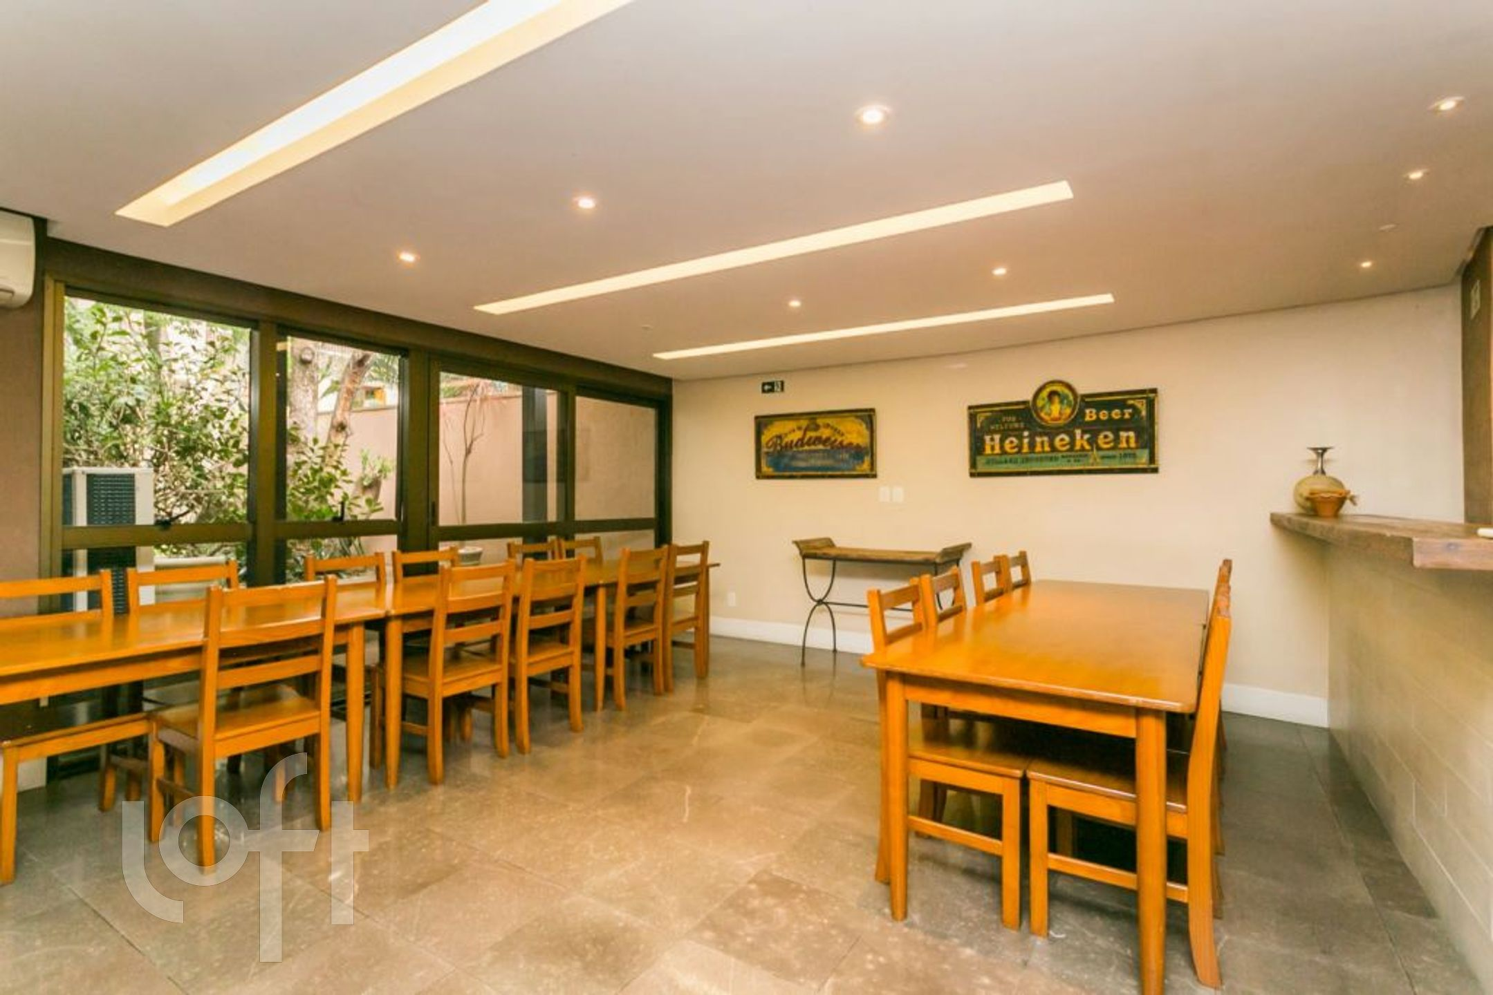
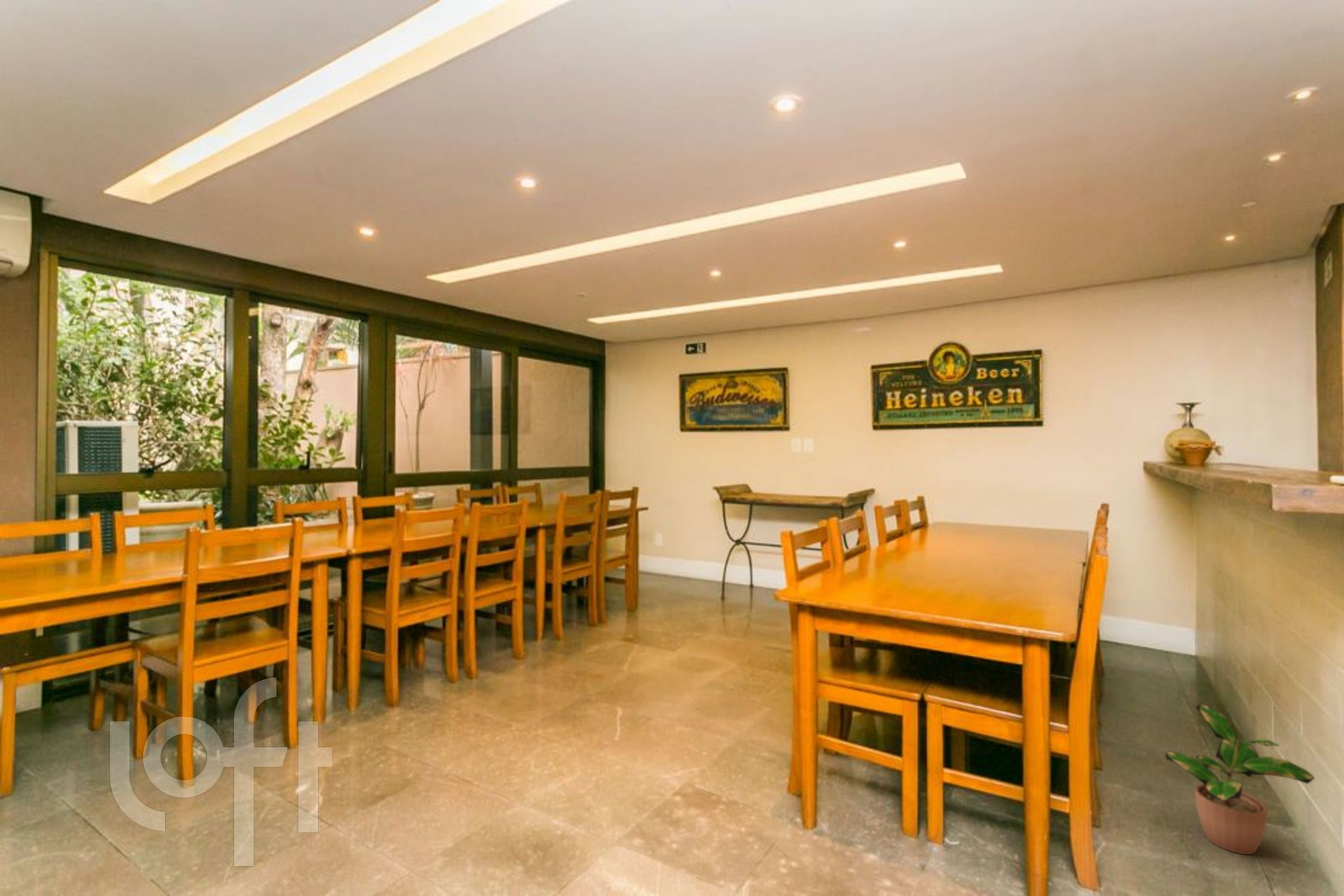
+ potted plant (1236, 782)
